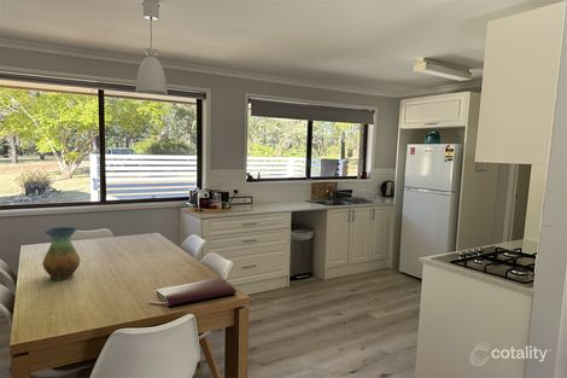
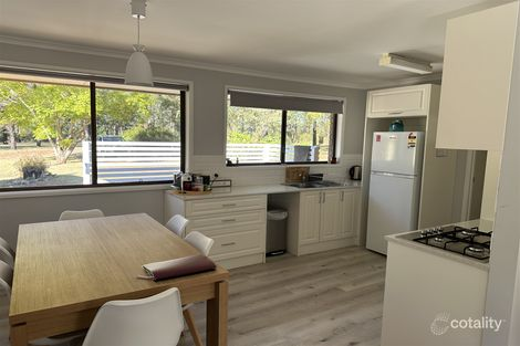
- vase (62, 252)
